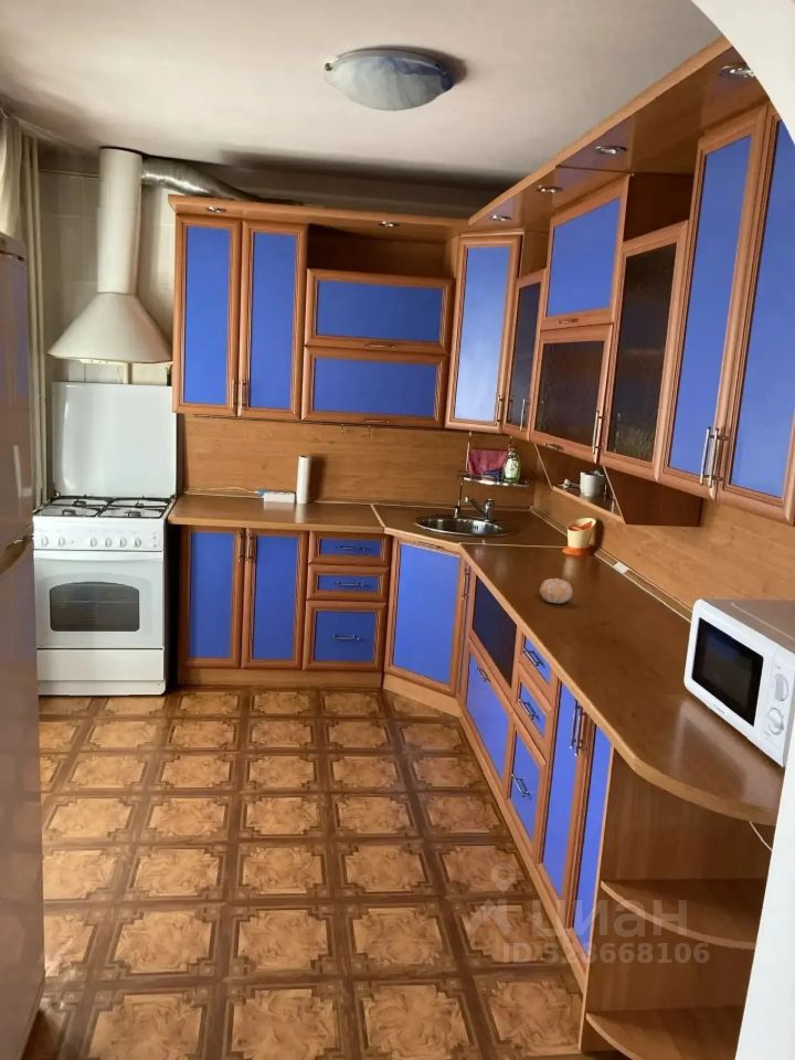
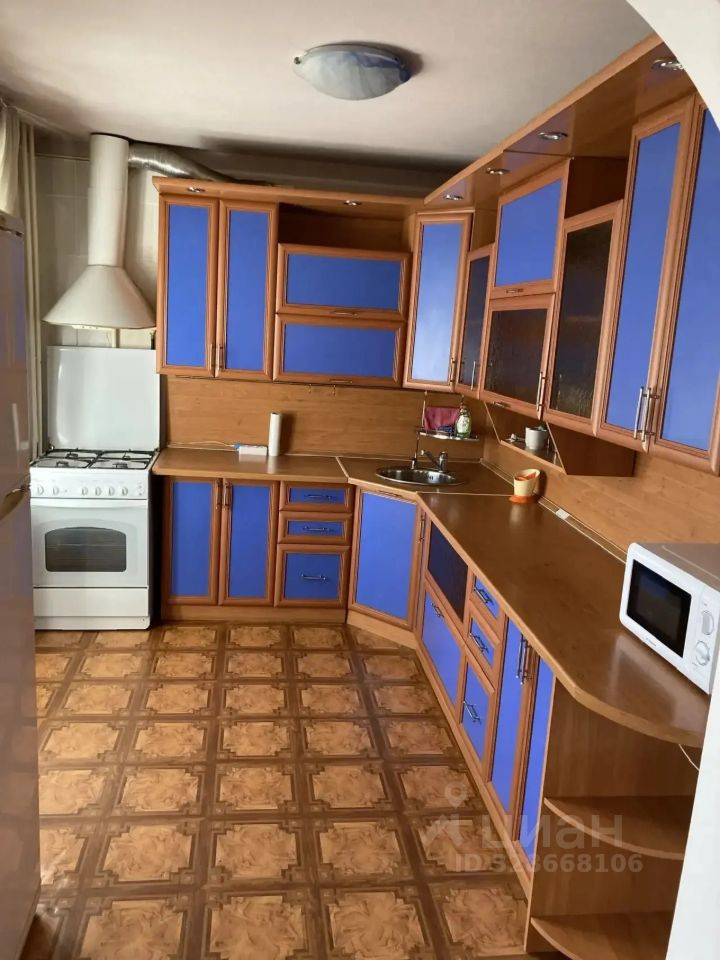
- fruit (555, 591)
